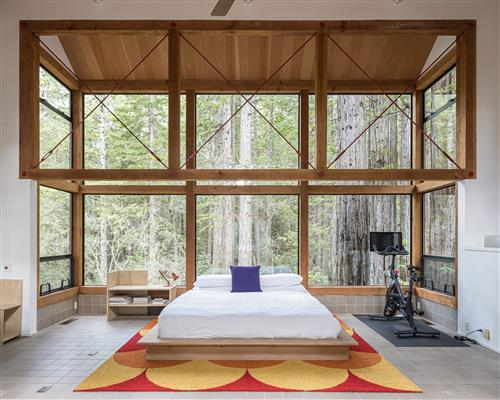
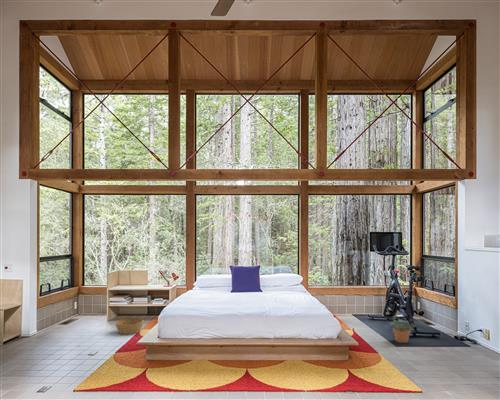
+ potted plant (403, 329)
+ basket (129, 326)
